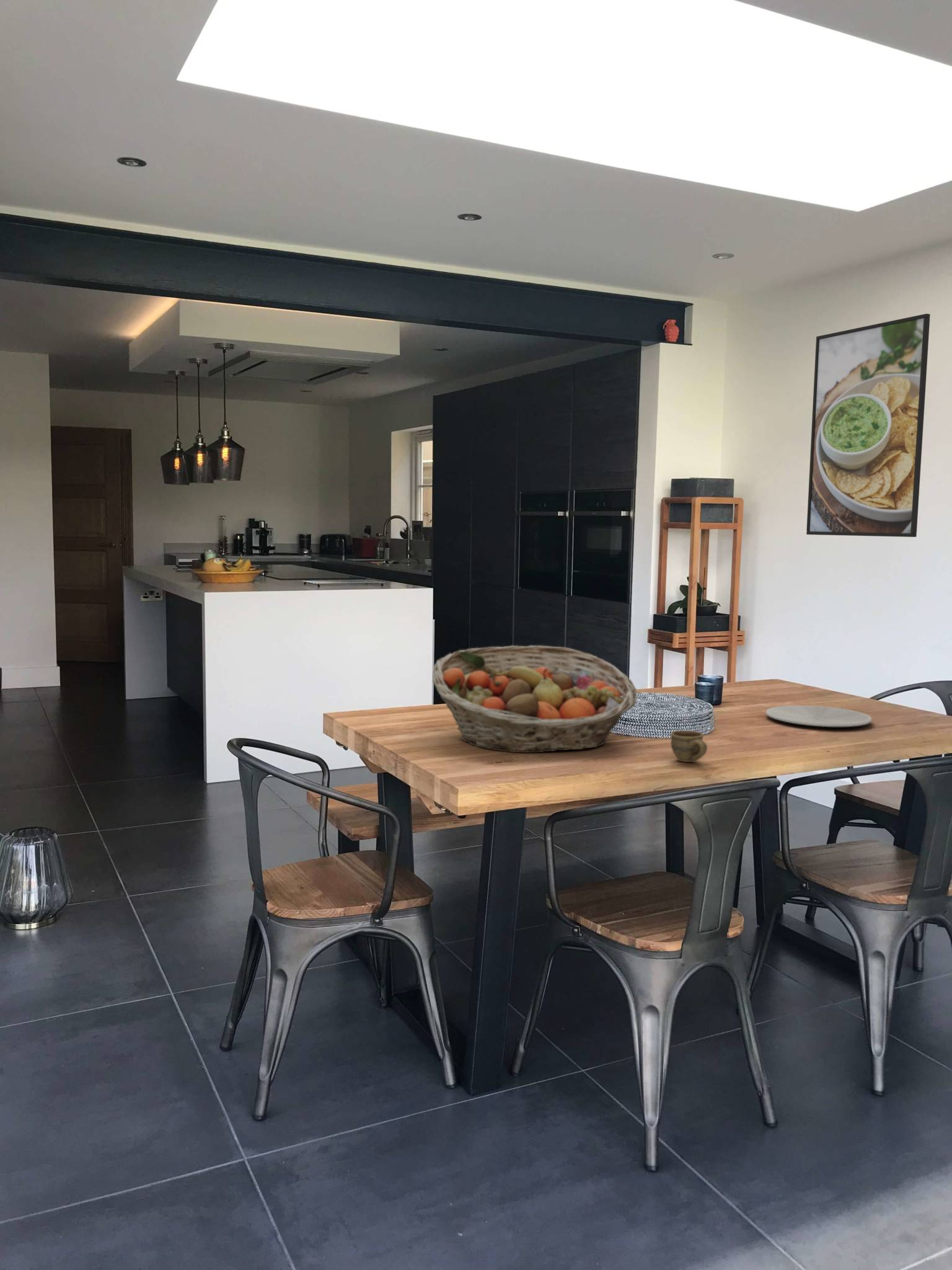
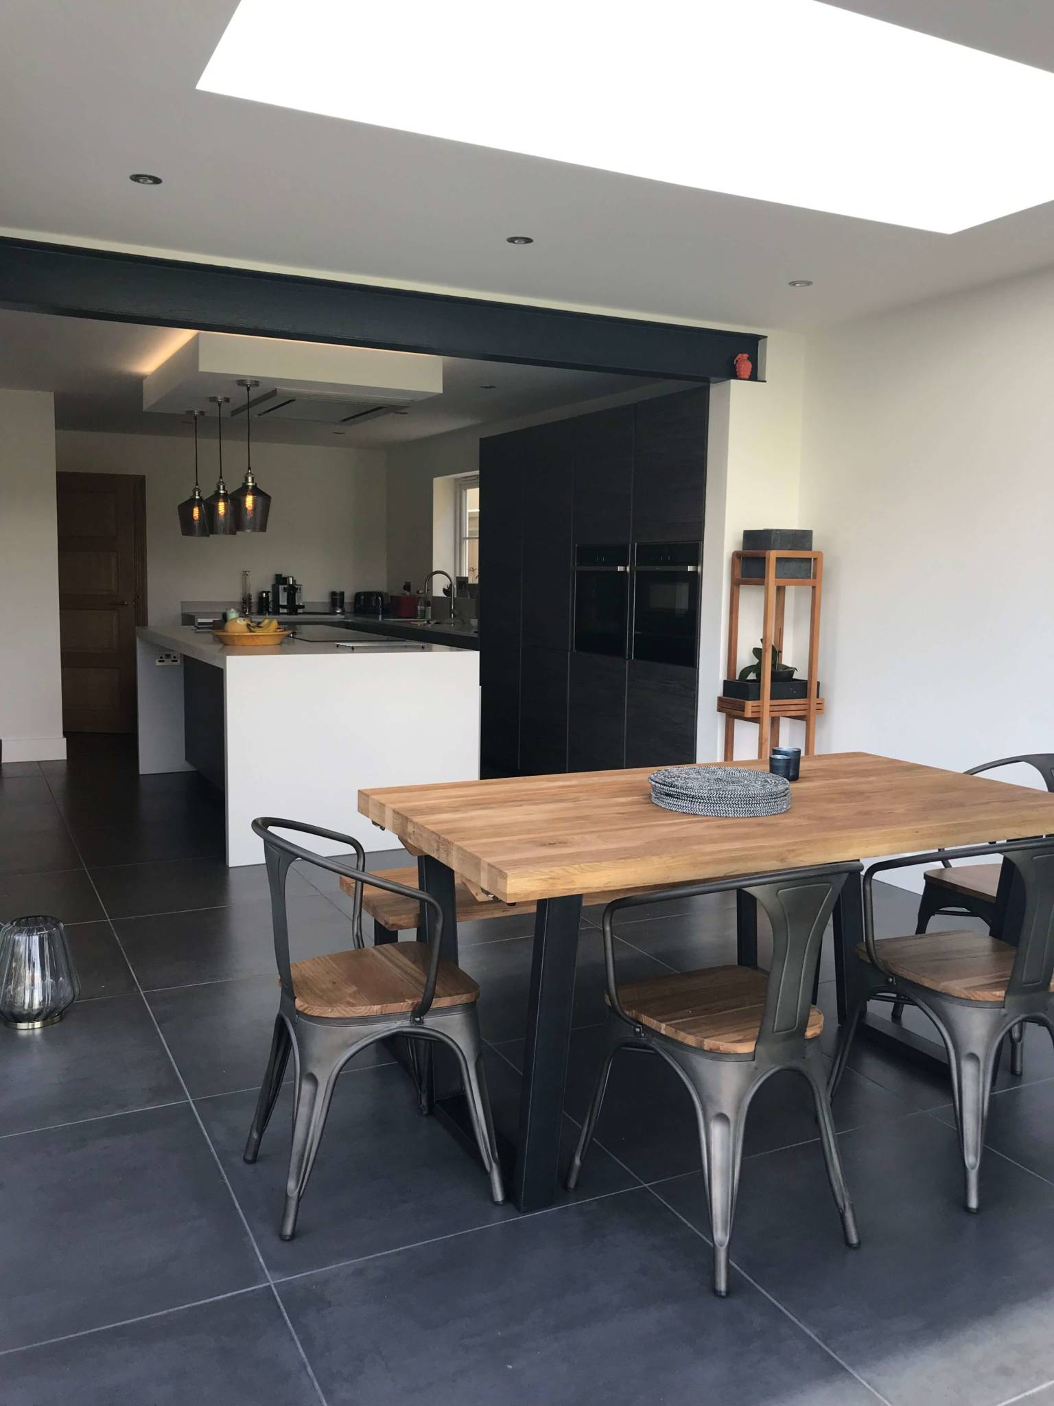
- fruit basket (533, 696)
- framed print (863, 432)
- cup (689, 748)
- plate (818, 717)
